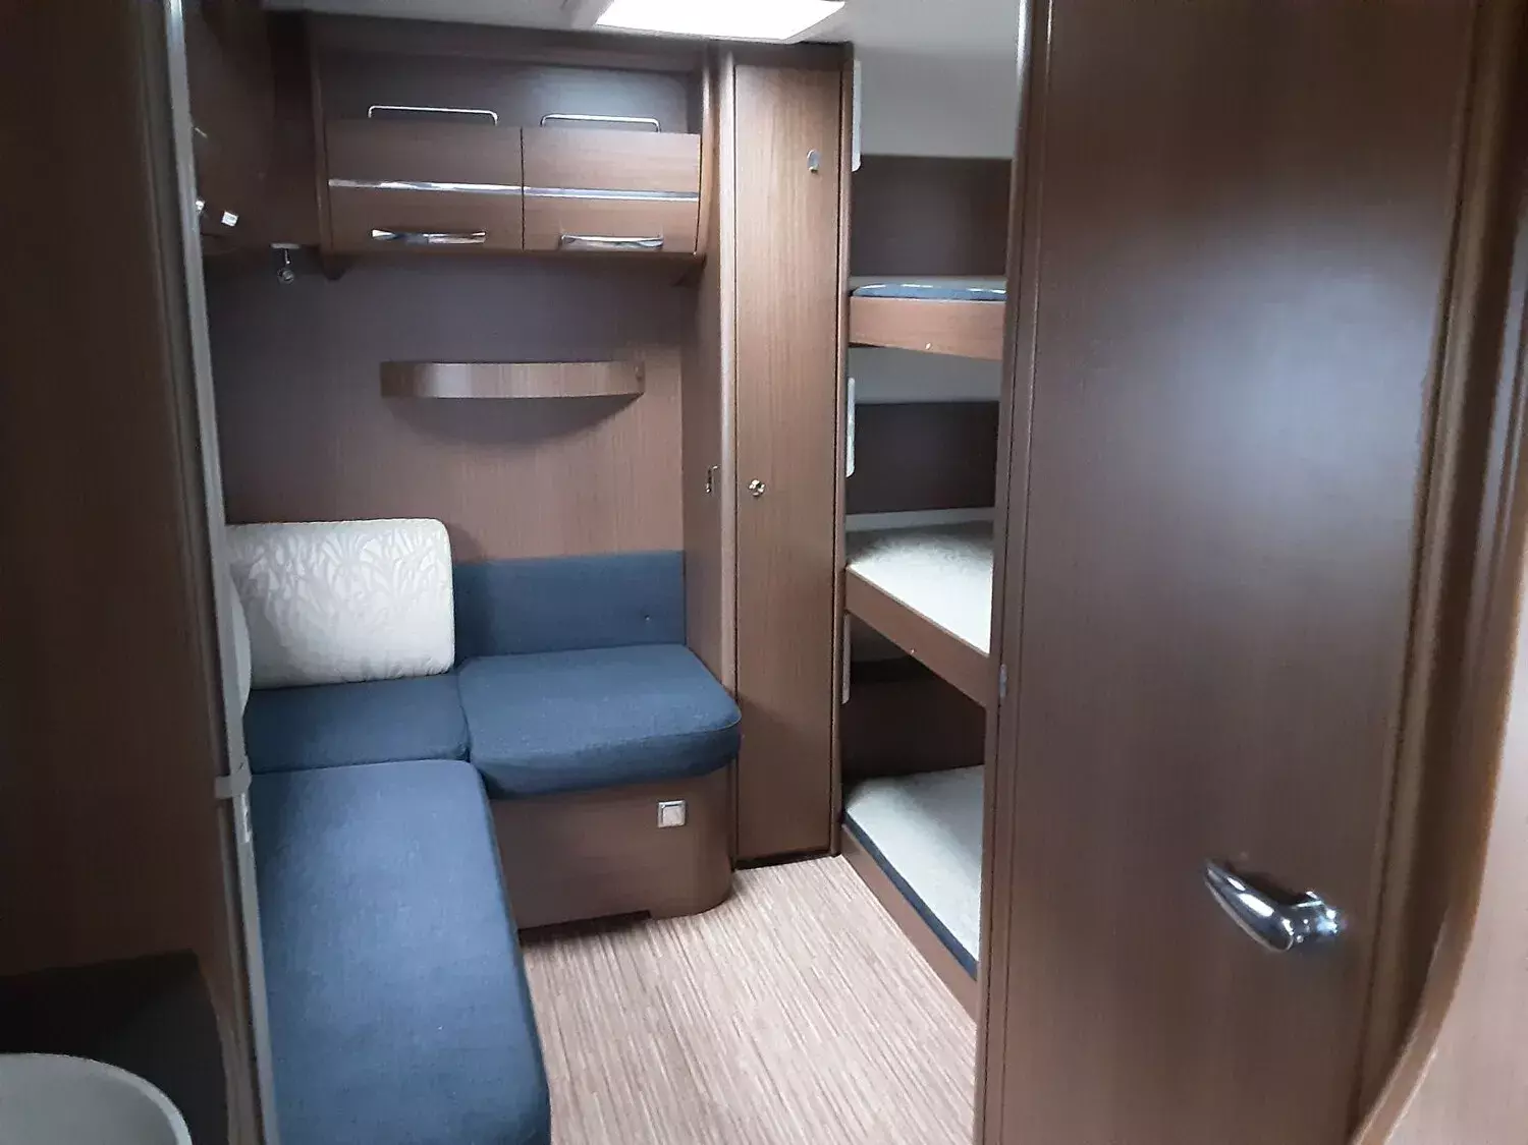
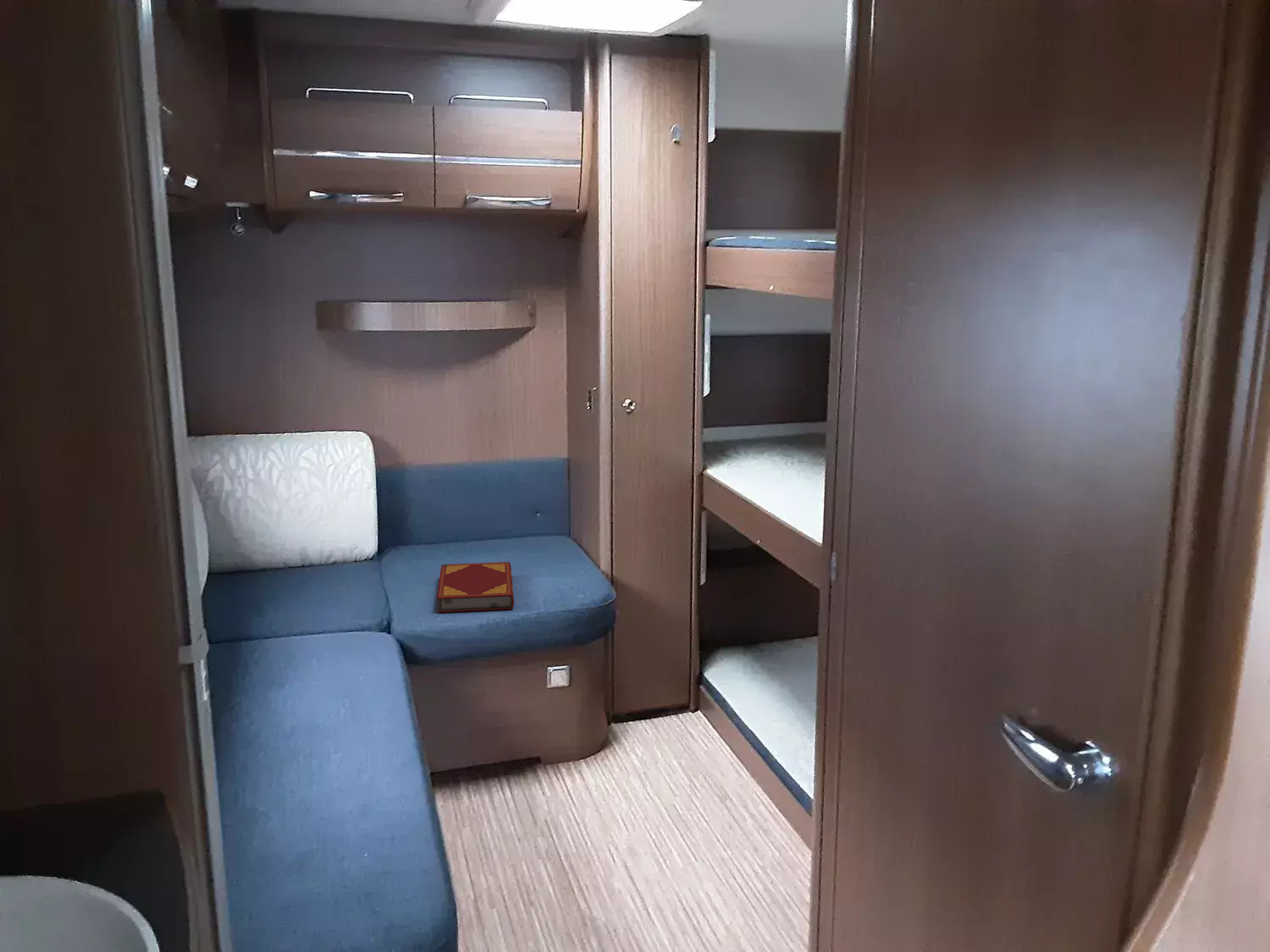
+ hardback book (476, 586)
